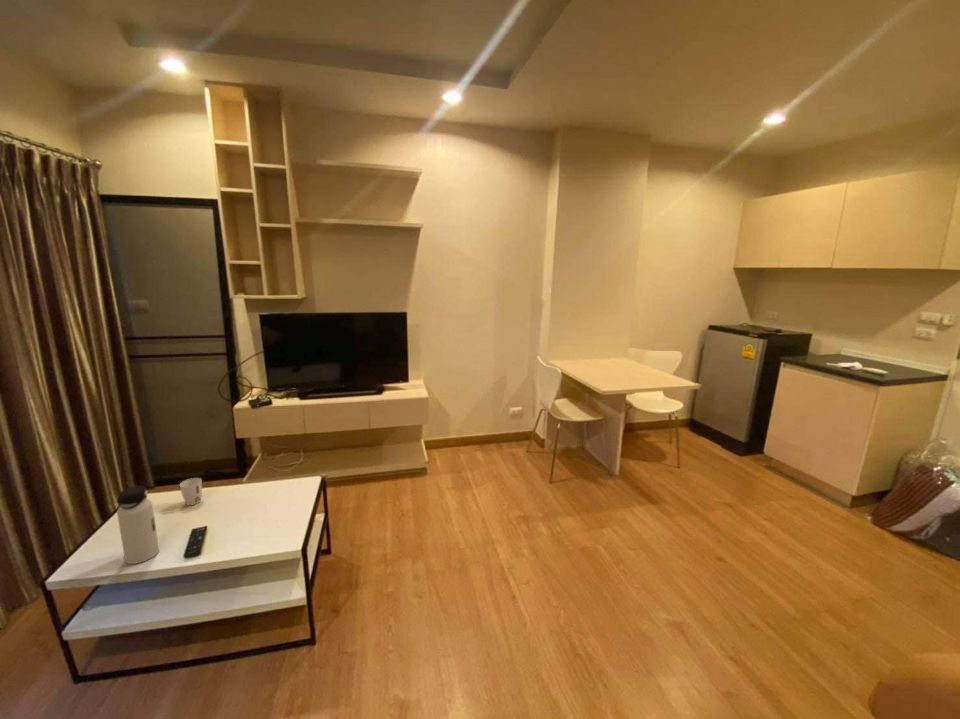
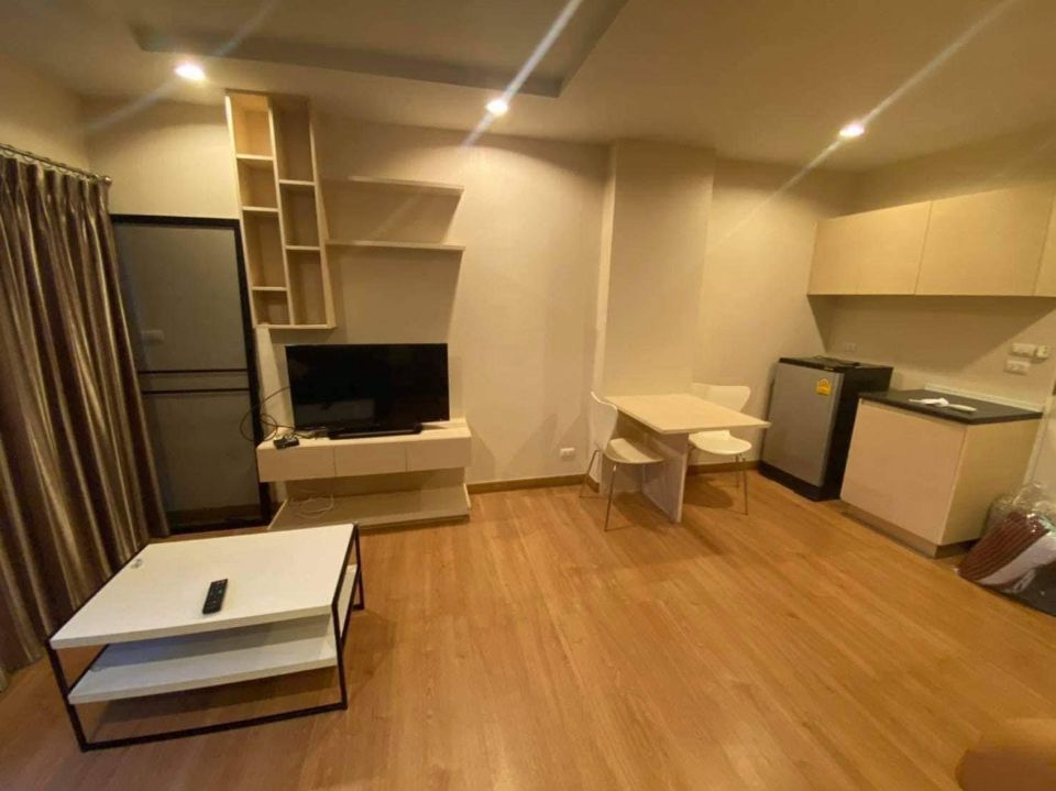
- water bottle (137, 523)
- cup (192, 492)
